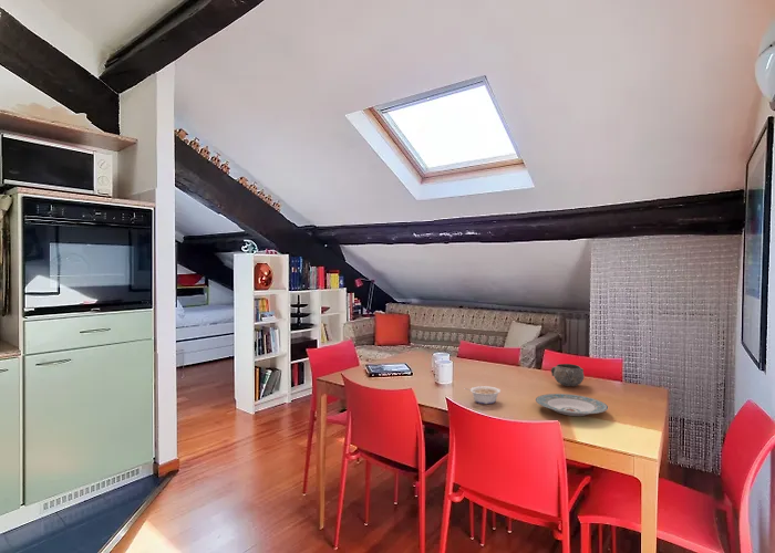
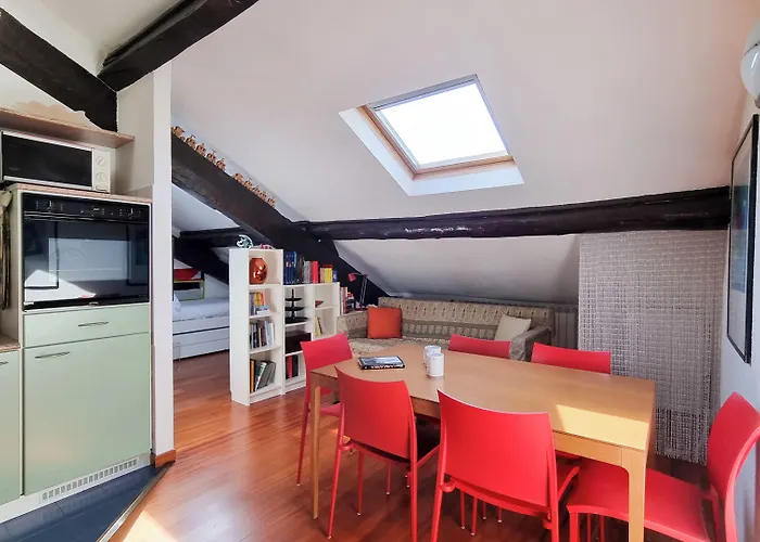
- decorative bowl (568, 375)
- plate (570, 406)
- legume (484, 394)
